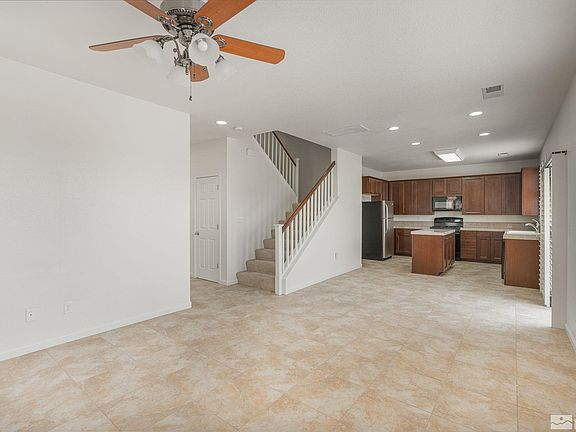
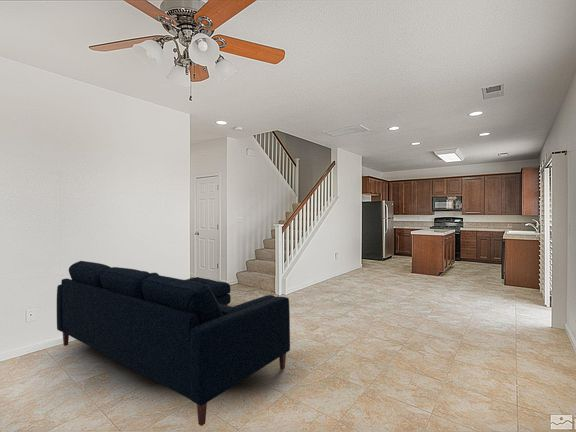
+ sofa (194, 301)
